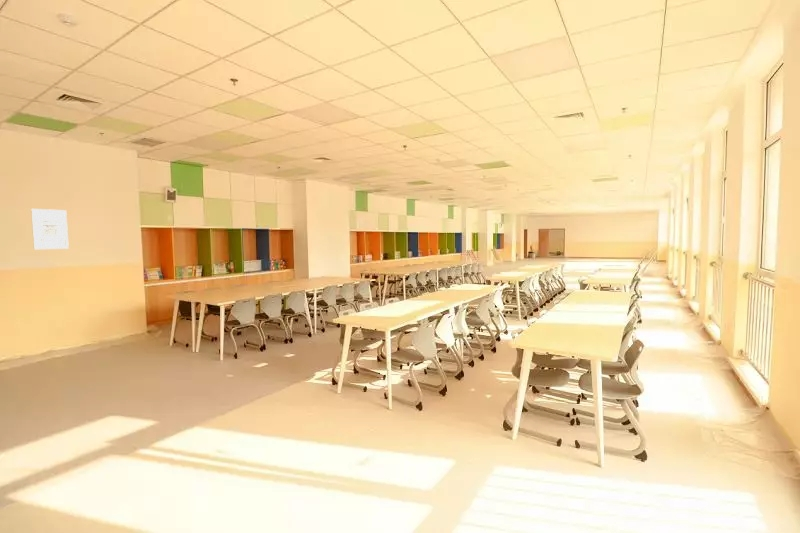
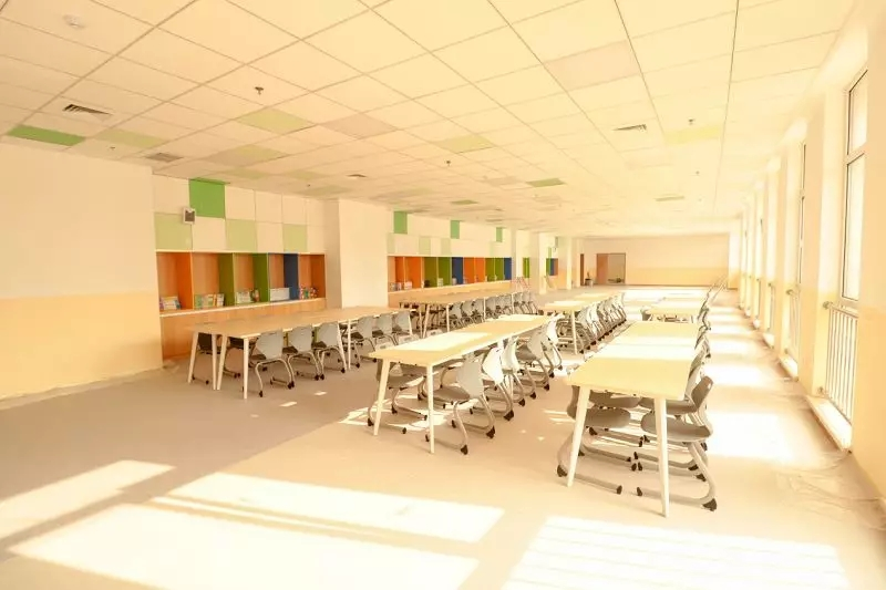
- wall art (50, 229)
